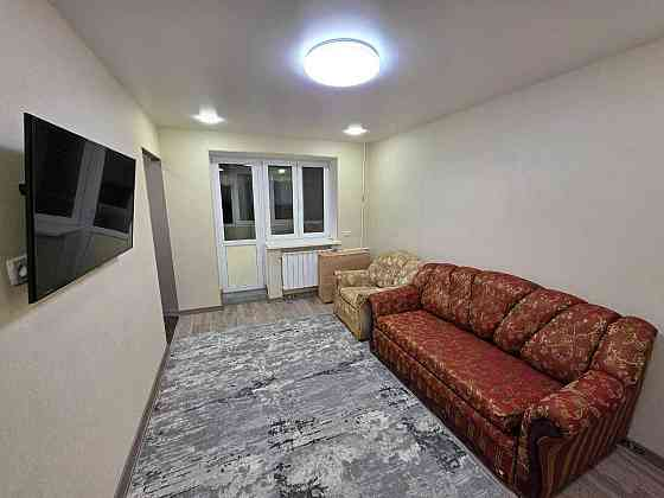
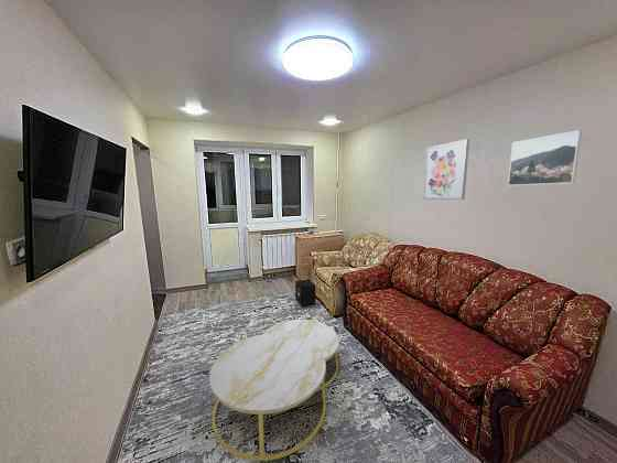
+ air purifier (304, 292)
+ coffee table (285, 365)
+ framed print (541, 161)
+ wall art (444, 172)
